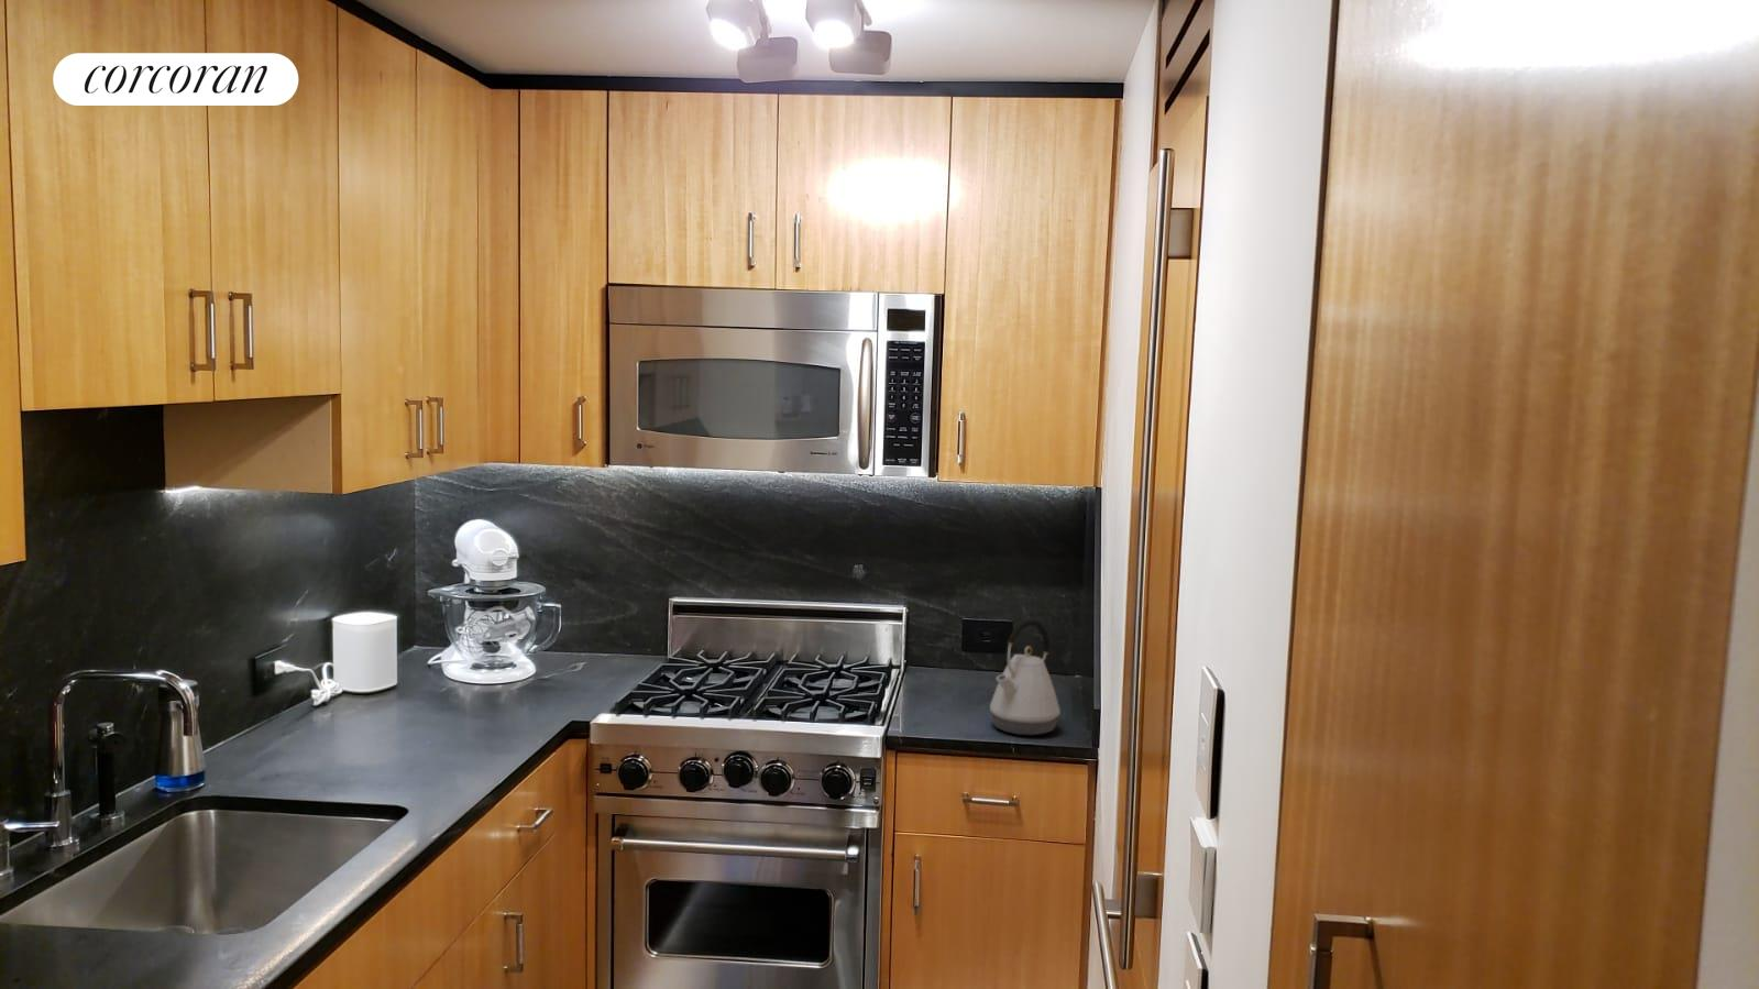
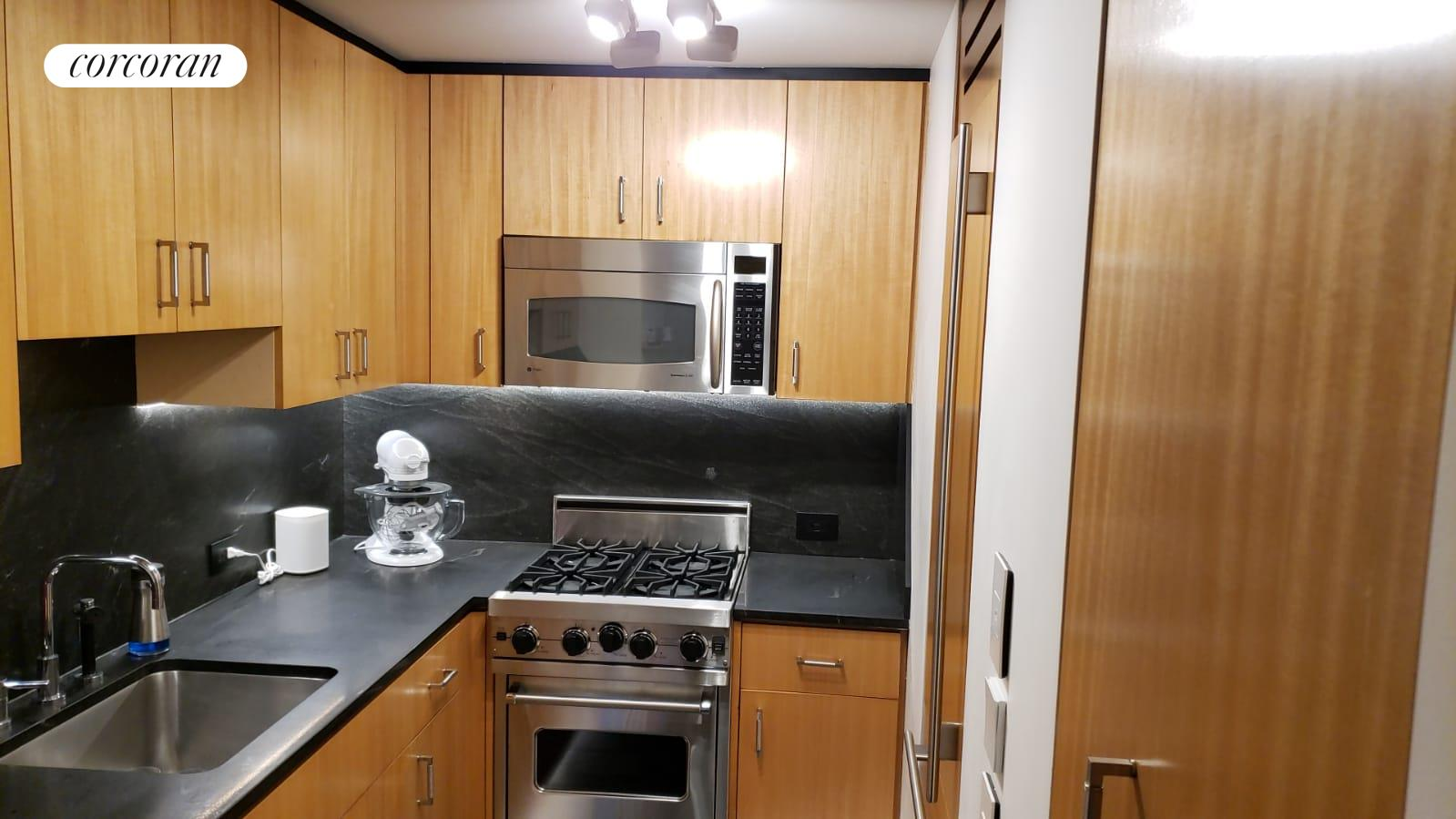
- kettle (1024, 674)
